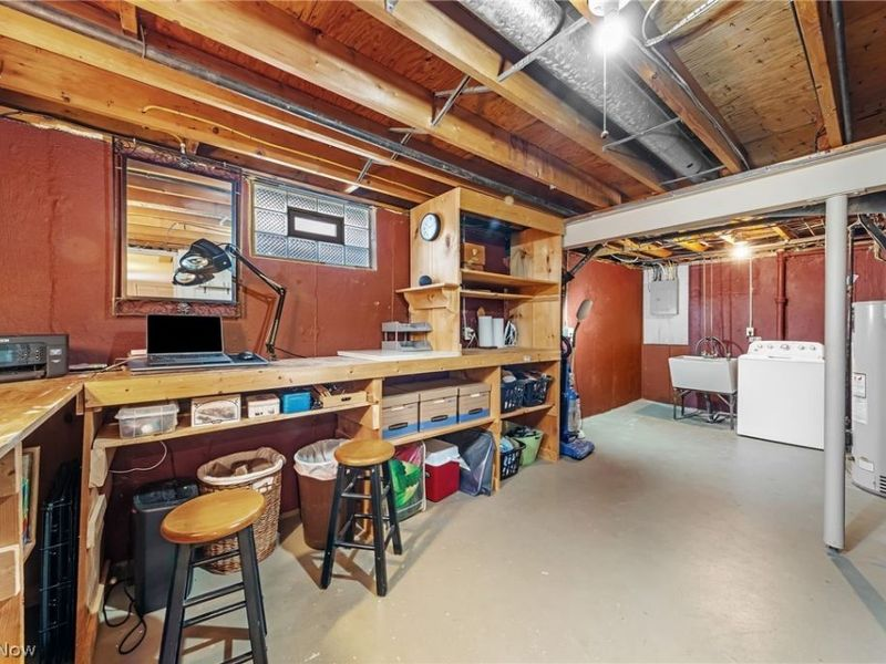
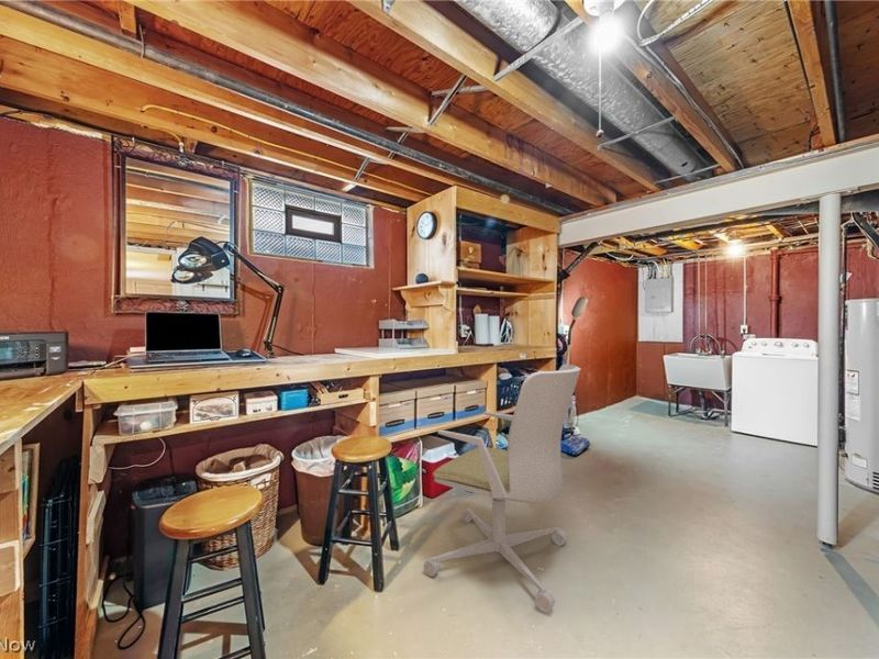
+ office chair (499, 460)
